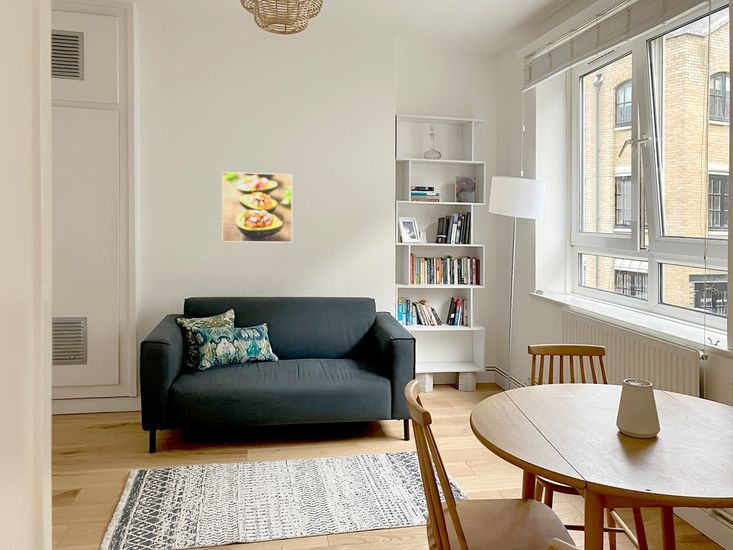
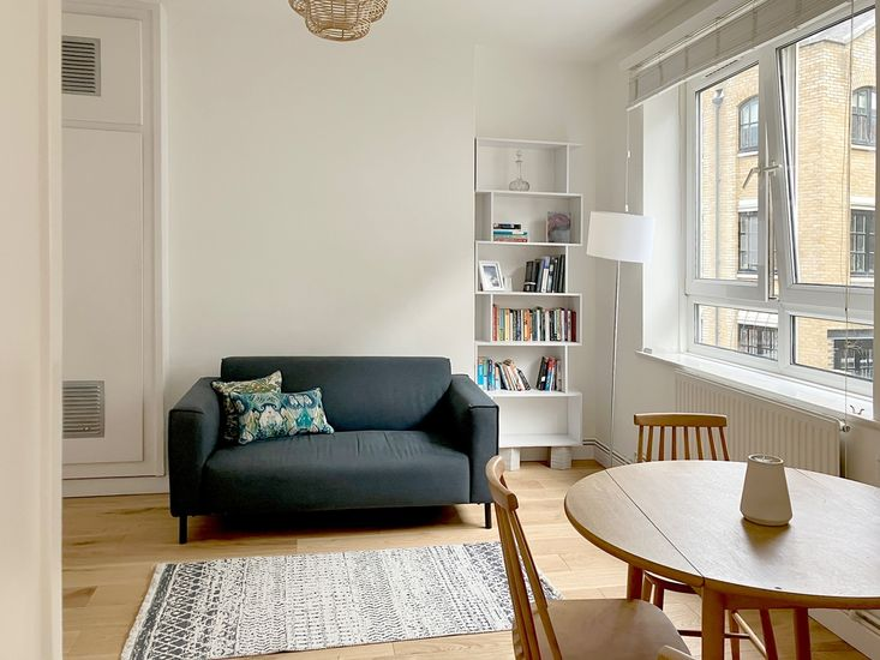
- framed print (257, 207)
